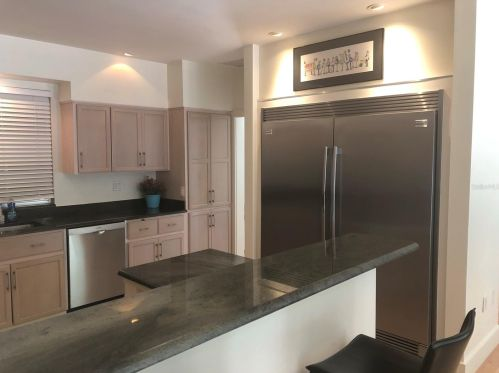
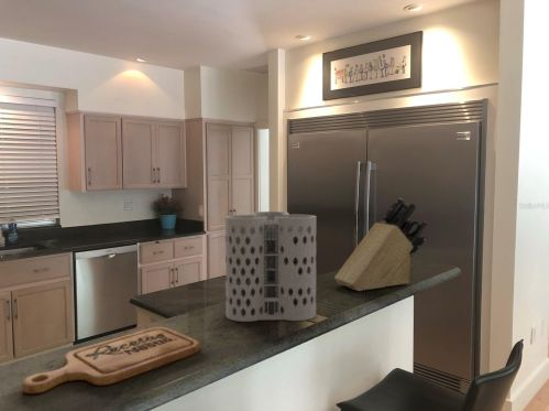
+ cutting board (113, 358)
+ knife block (383, 241)
+ utensil holder (276, 263)
